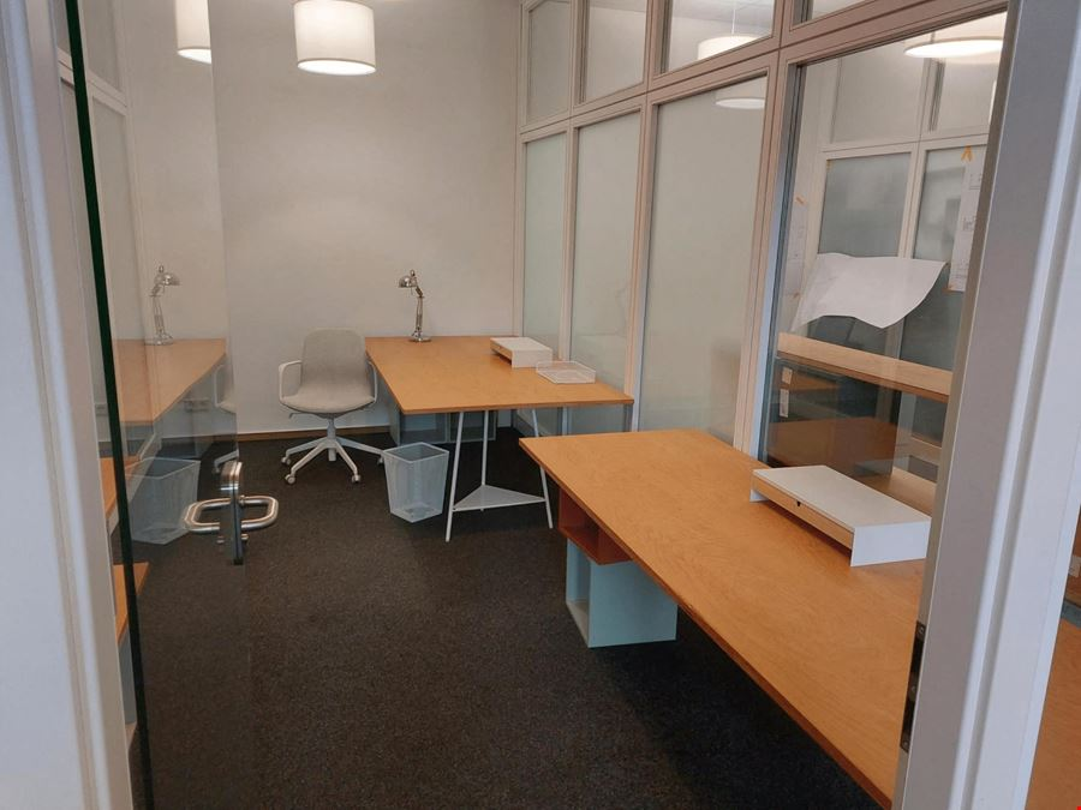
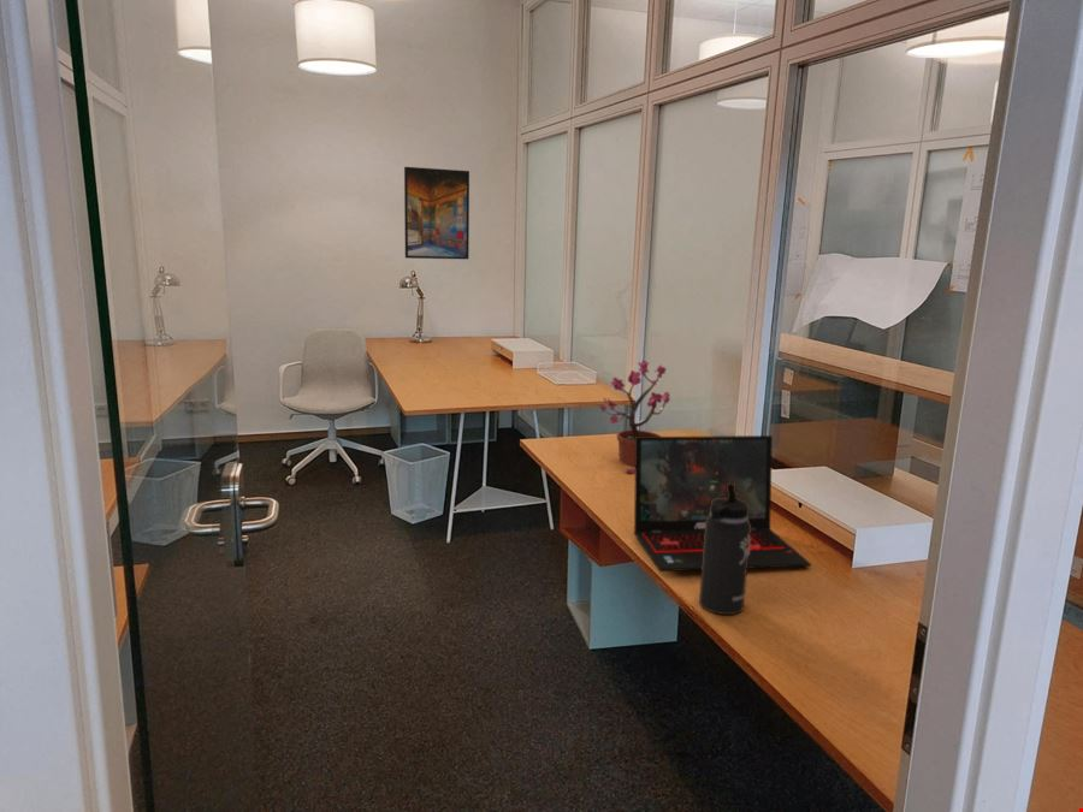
+ laptop (718, 497)
+ thermos bottle (723, 546)
+ potted plant (645, 417)
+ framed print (437, 214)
